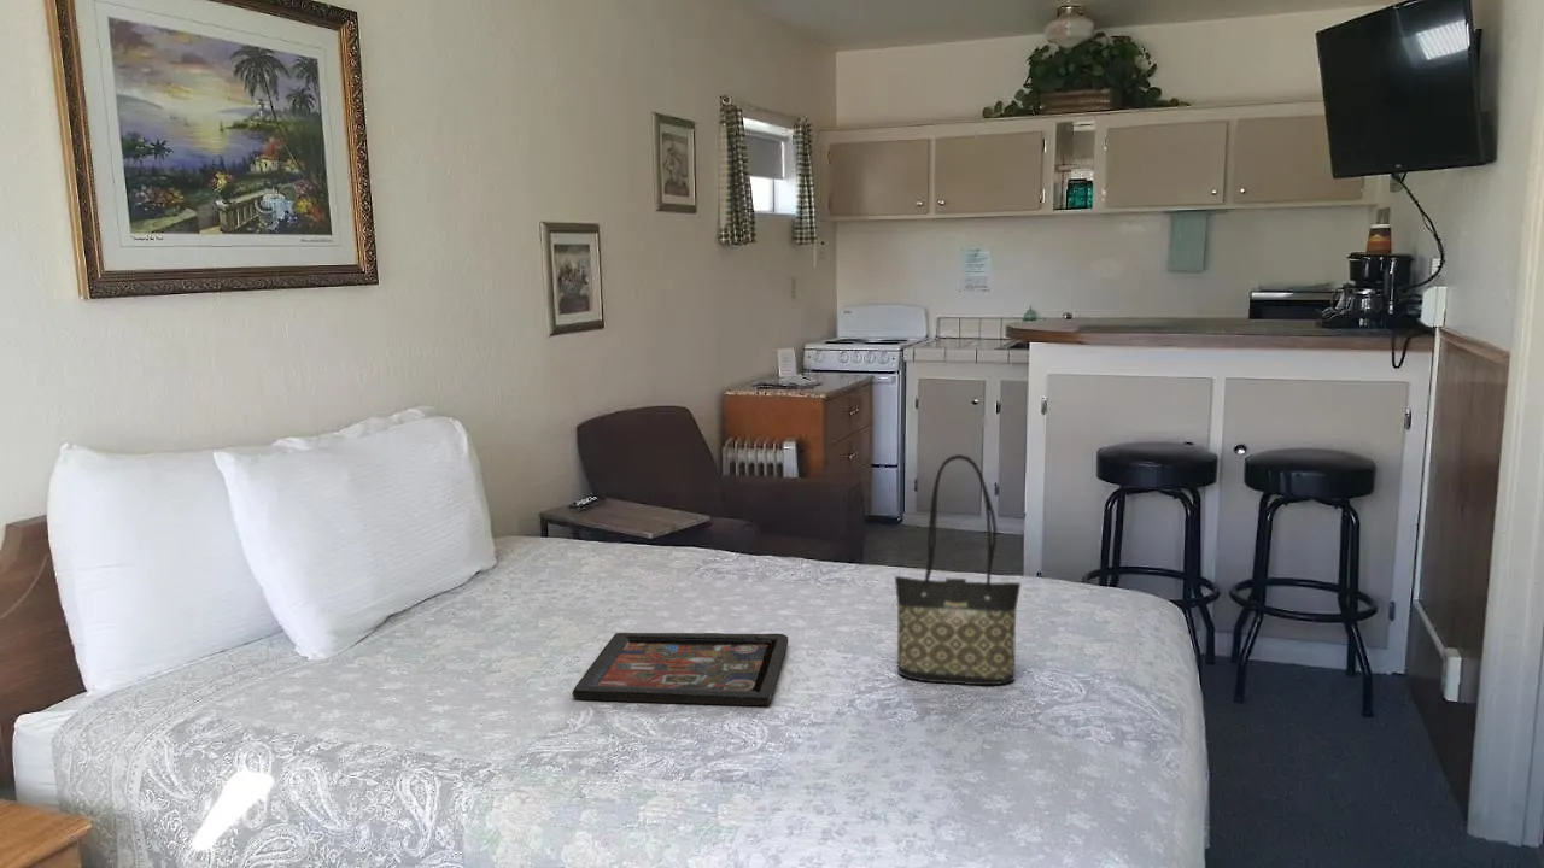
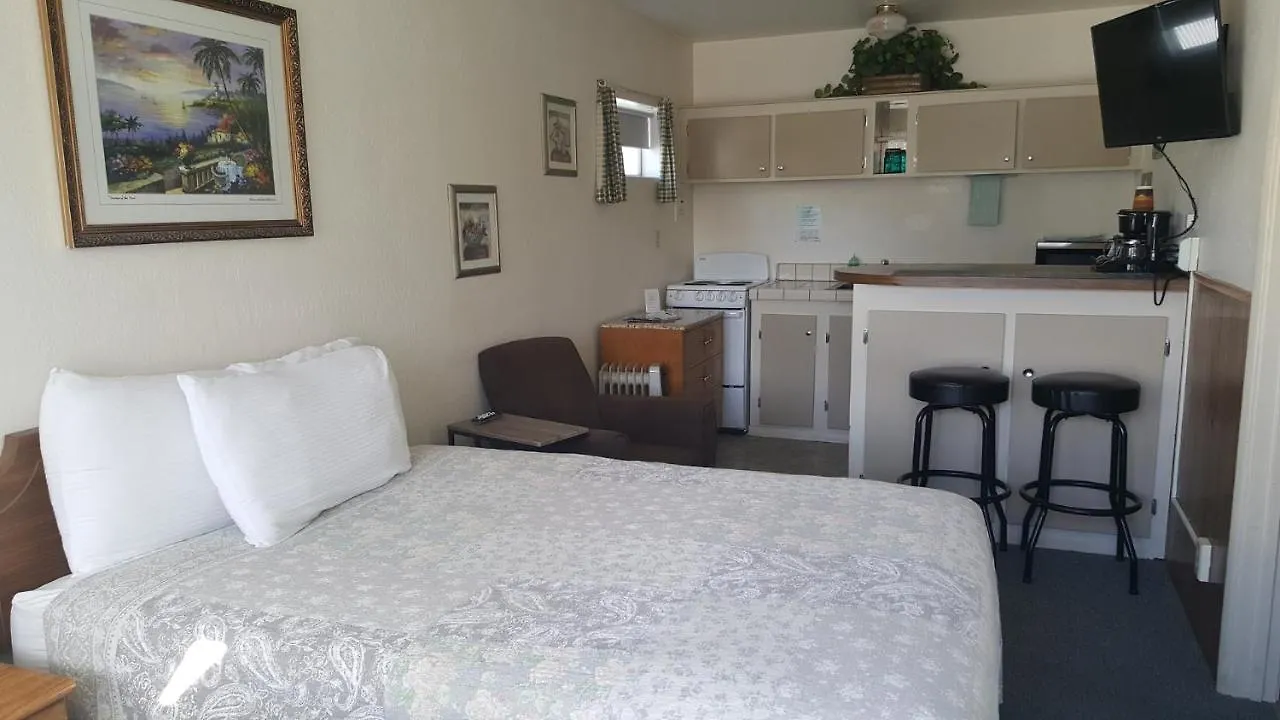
- decorative tray (686, 664)
- tote bag (957, 579)
